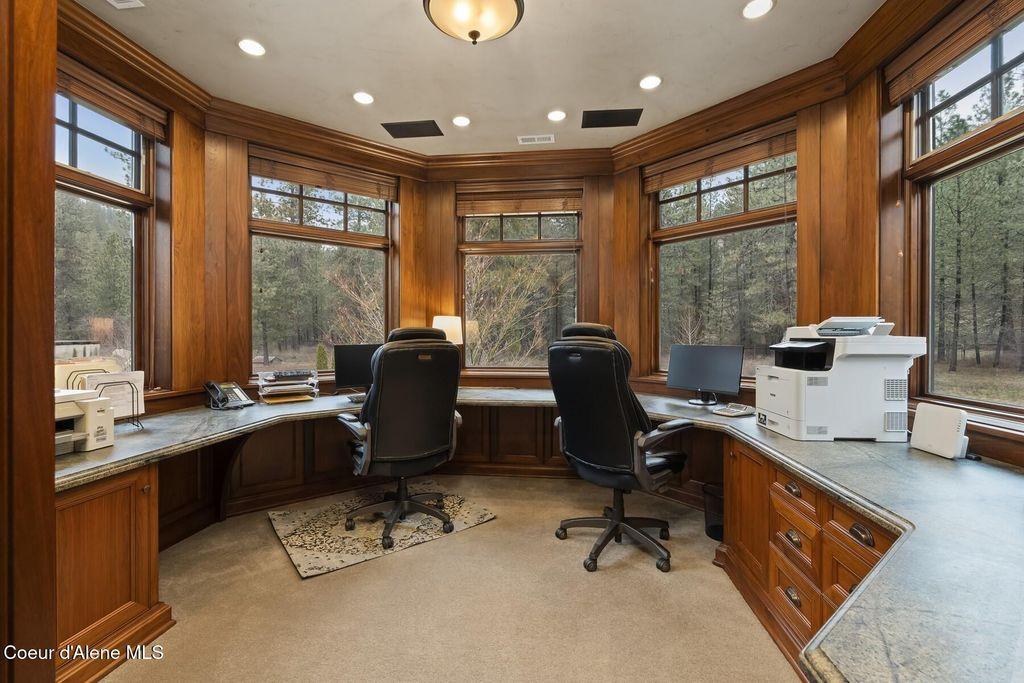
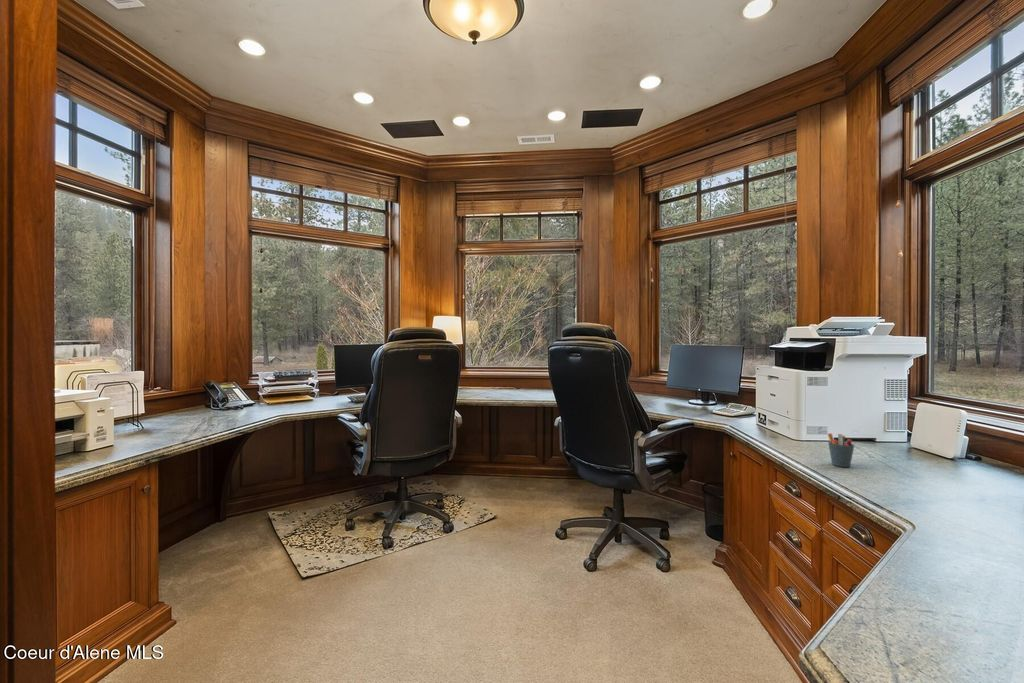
+ pen holder (840, 448)
